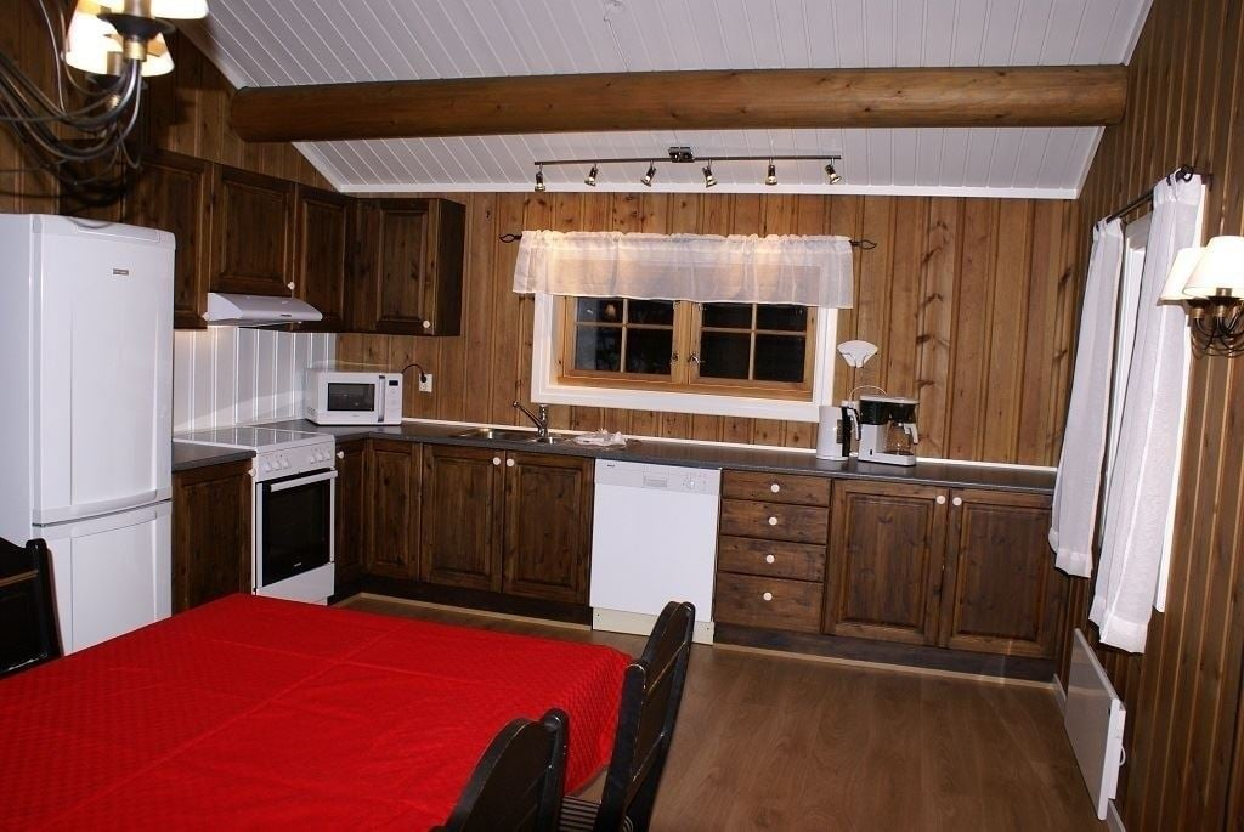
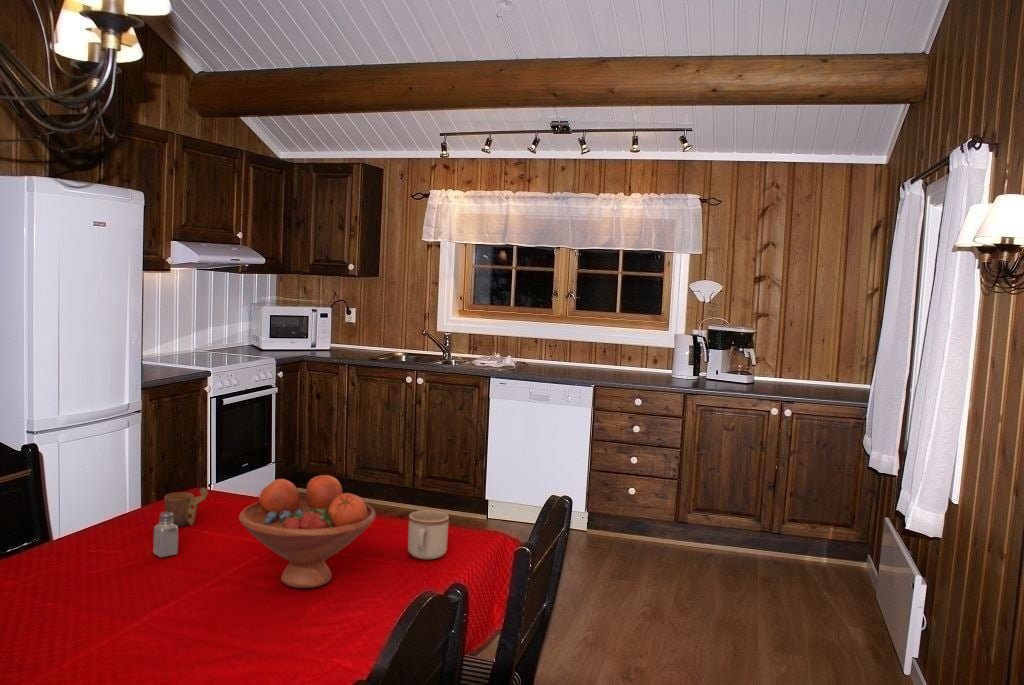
+ mug (426, 536)
+ saltshaker (166, 533)
+ mug (187, 505)
+ fruit bowl (308, 532)
